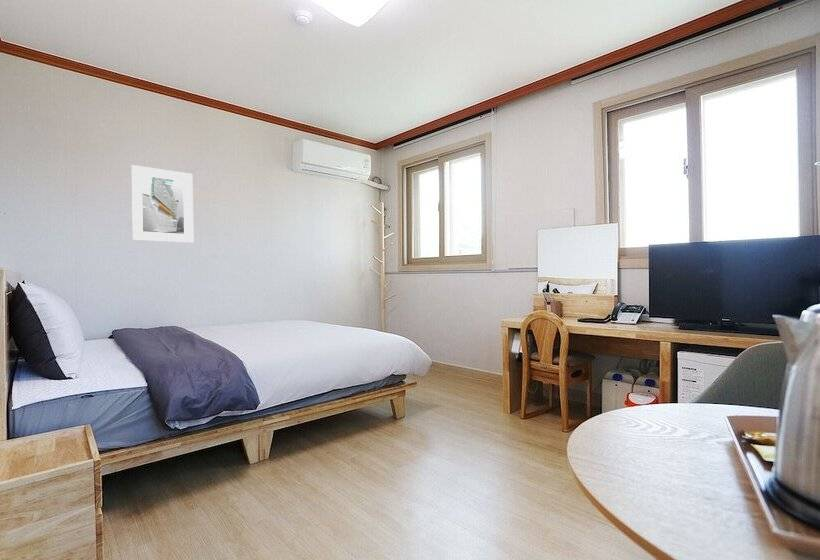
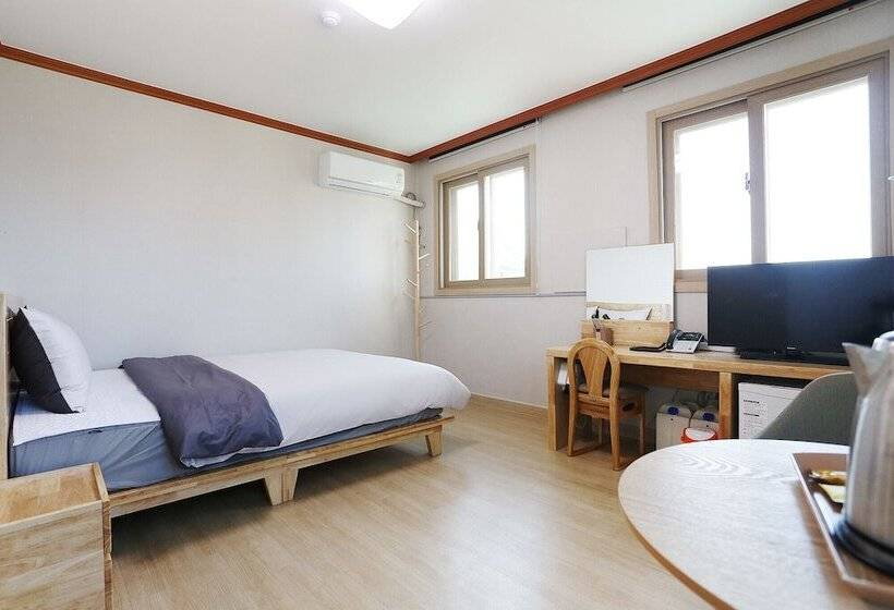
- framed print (163, 205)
